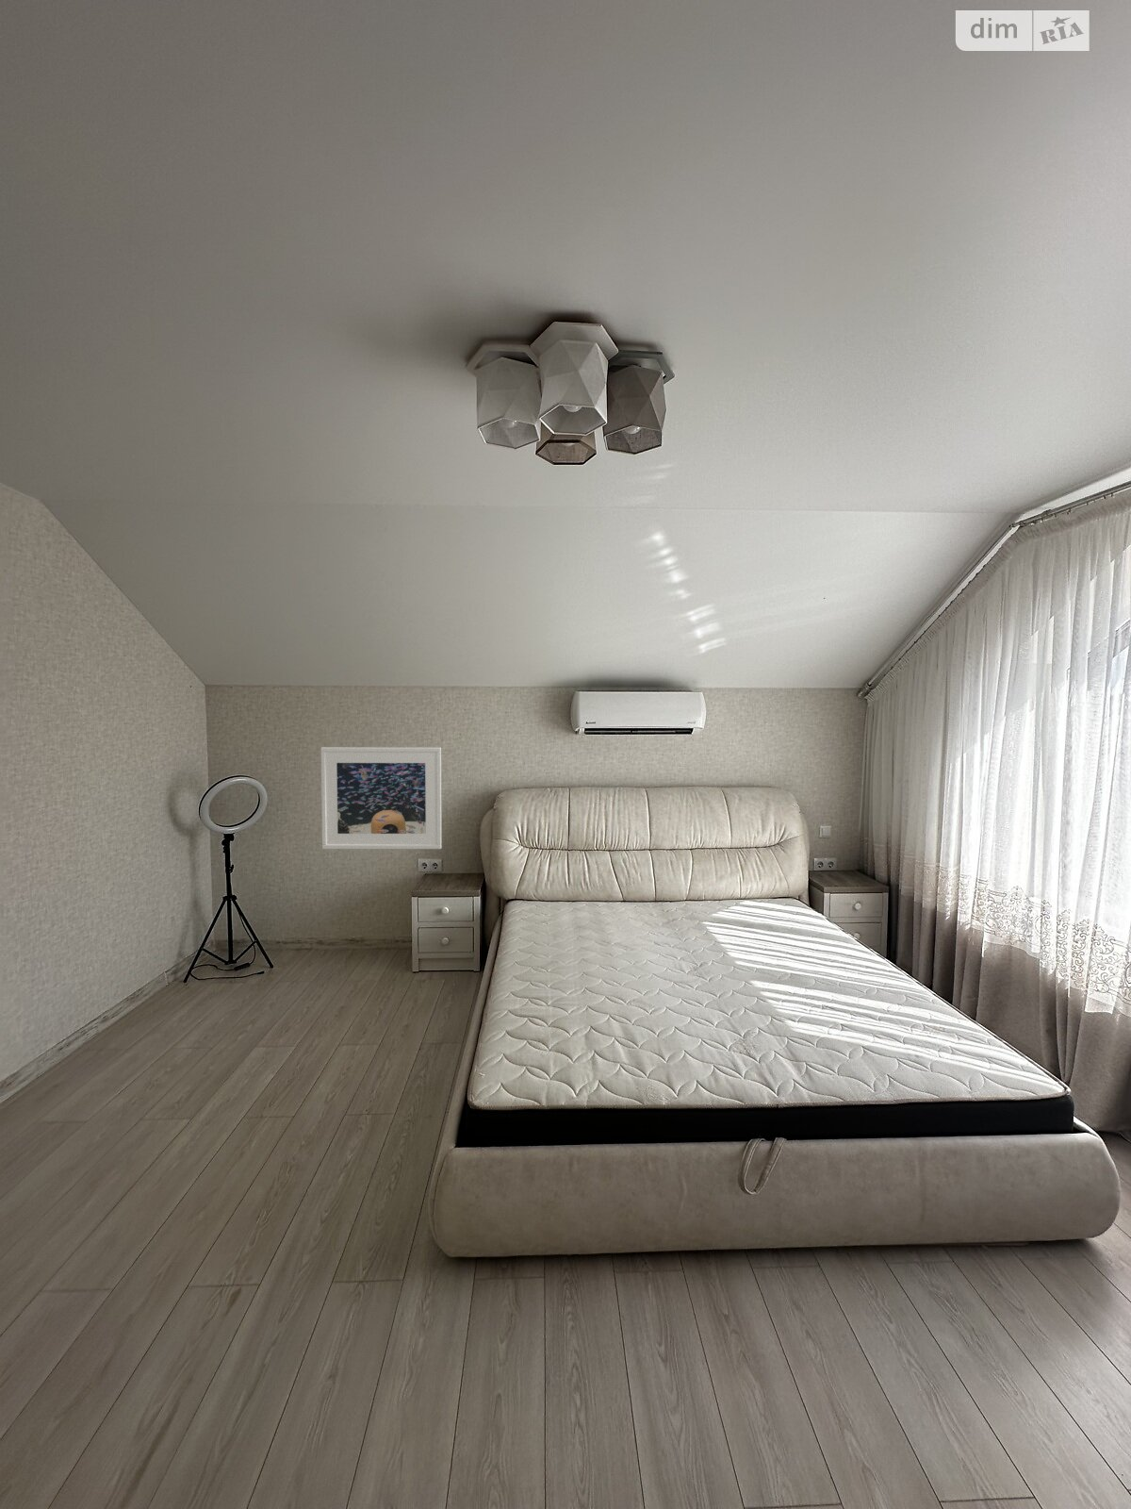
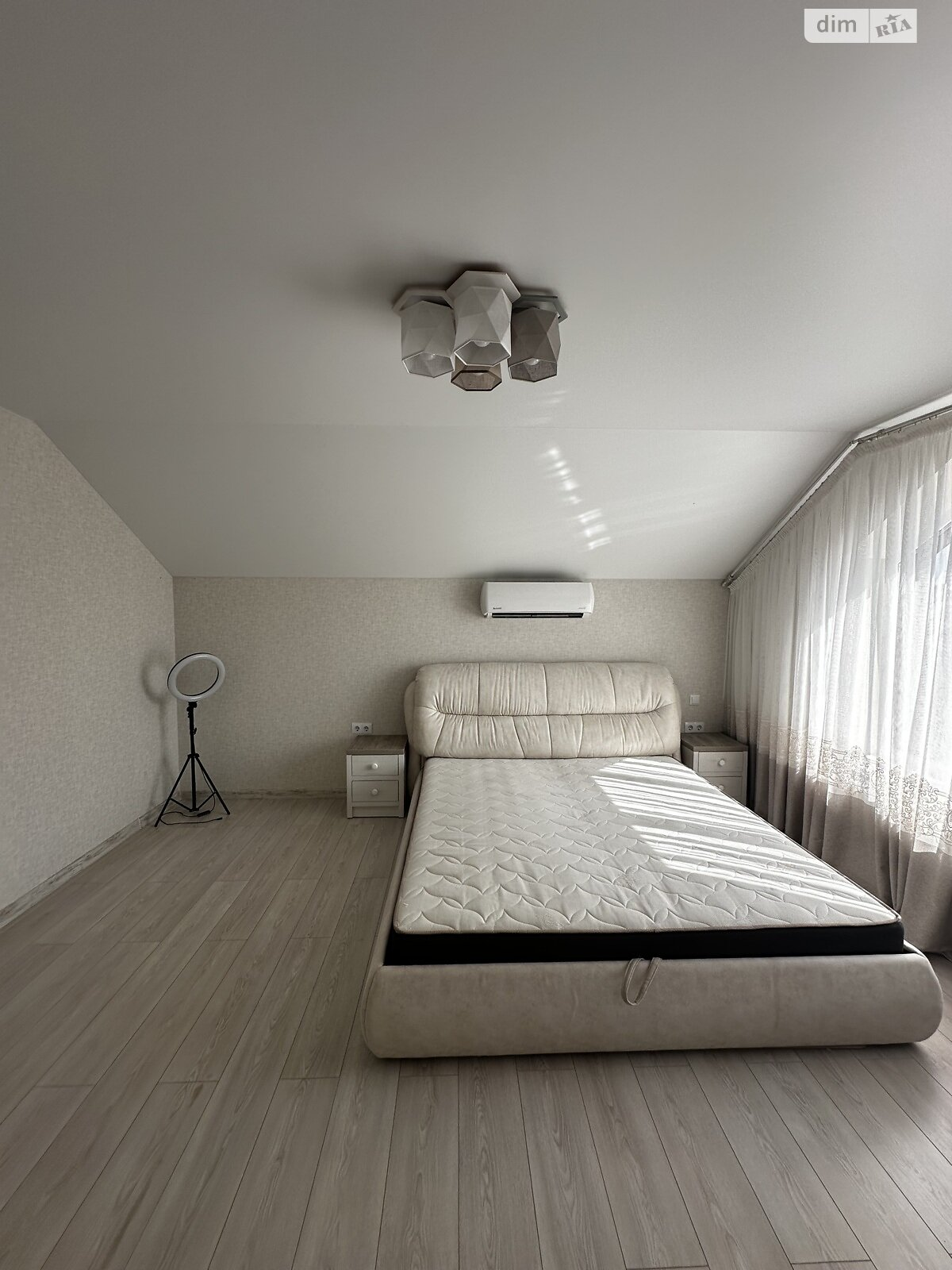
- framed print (381, 798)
